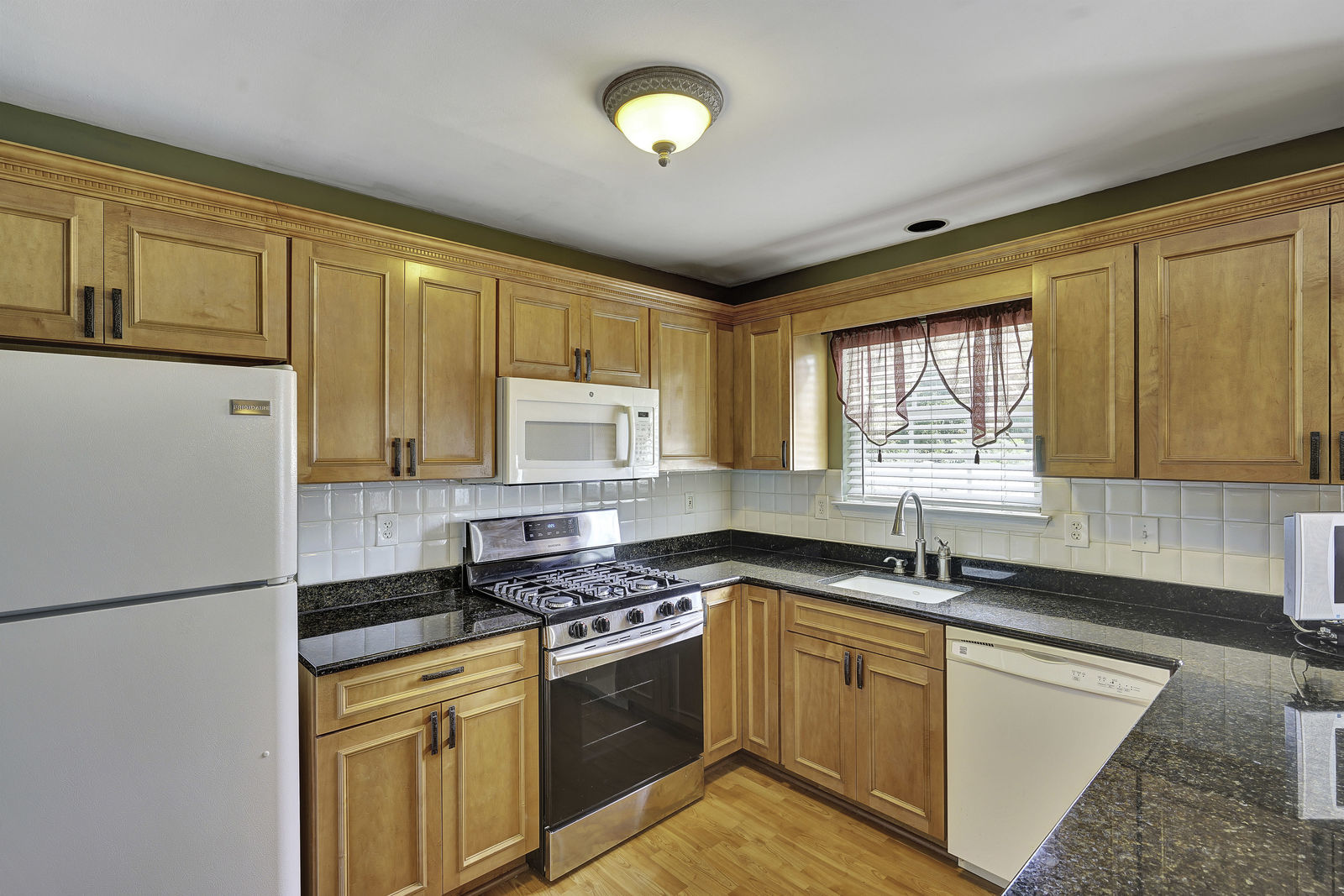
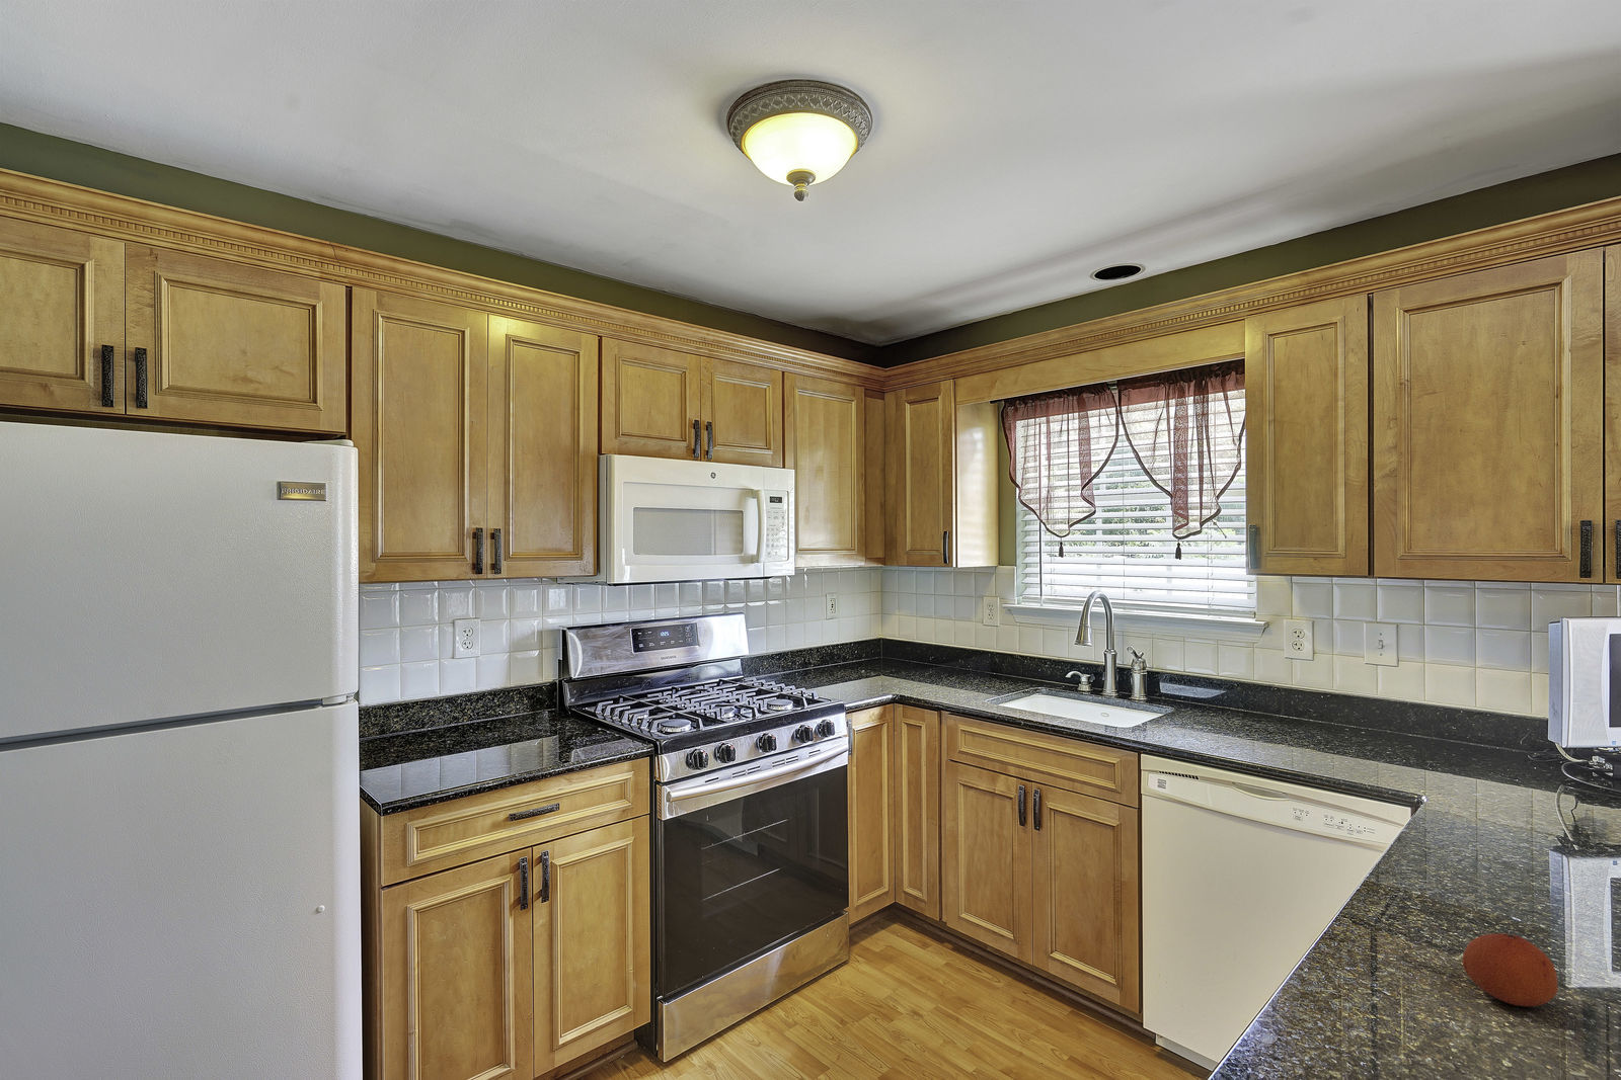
+ fruit (1508, 965)
